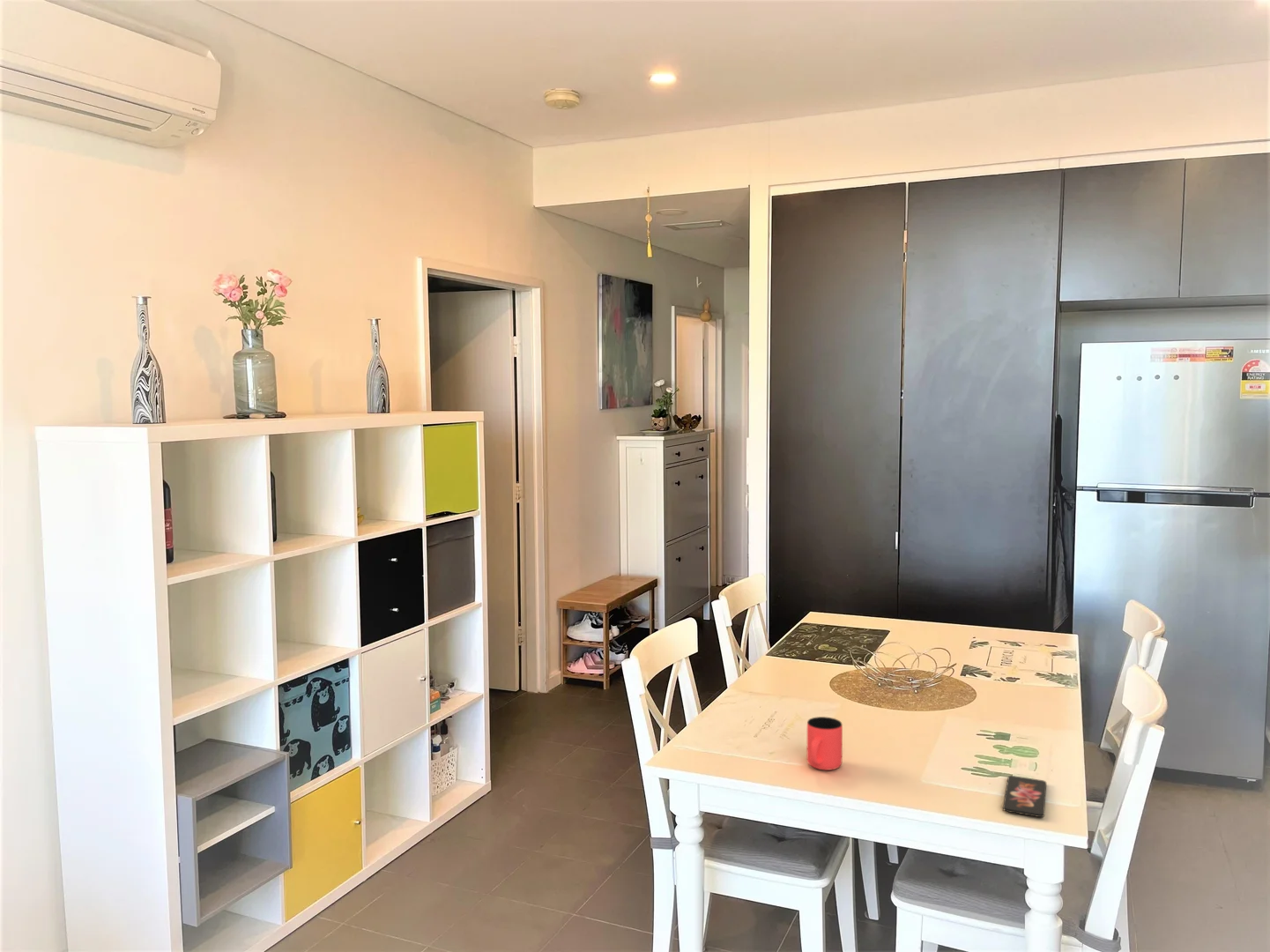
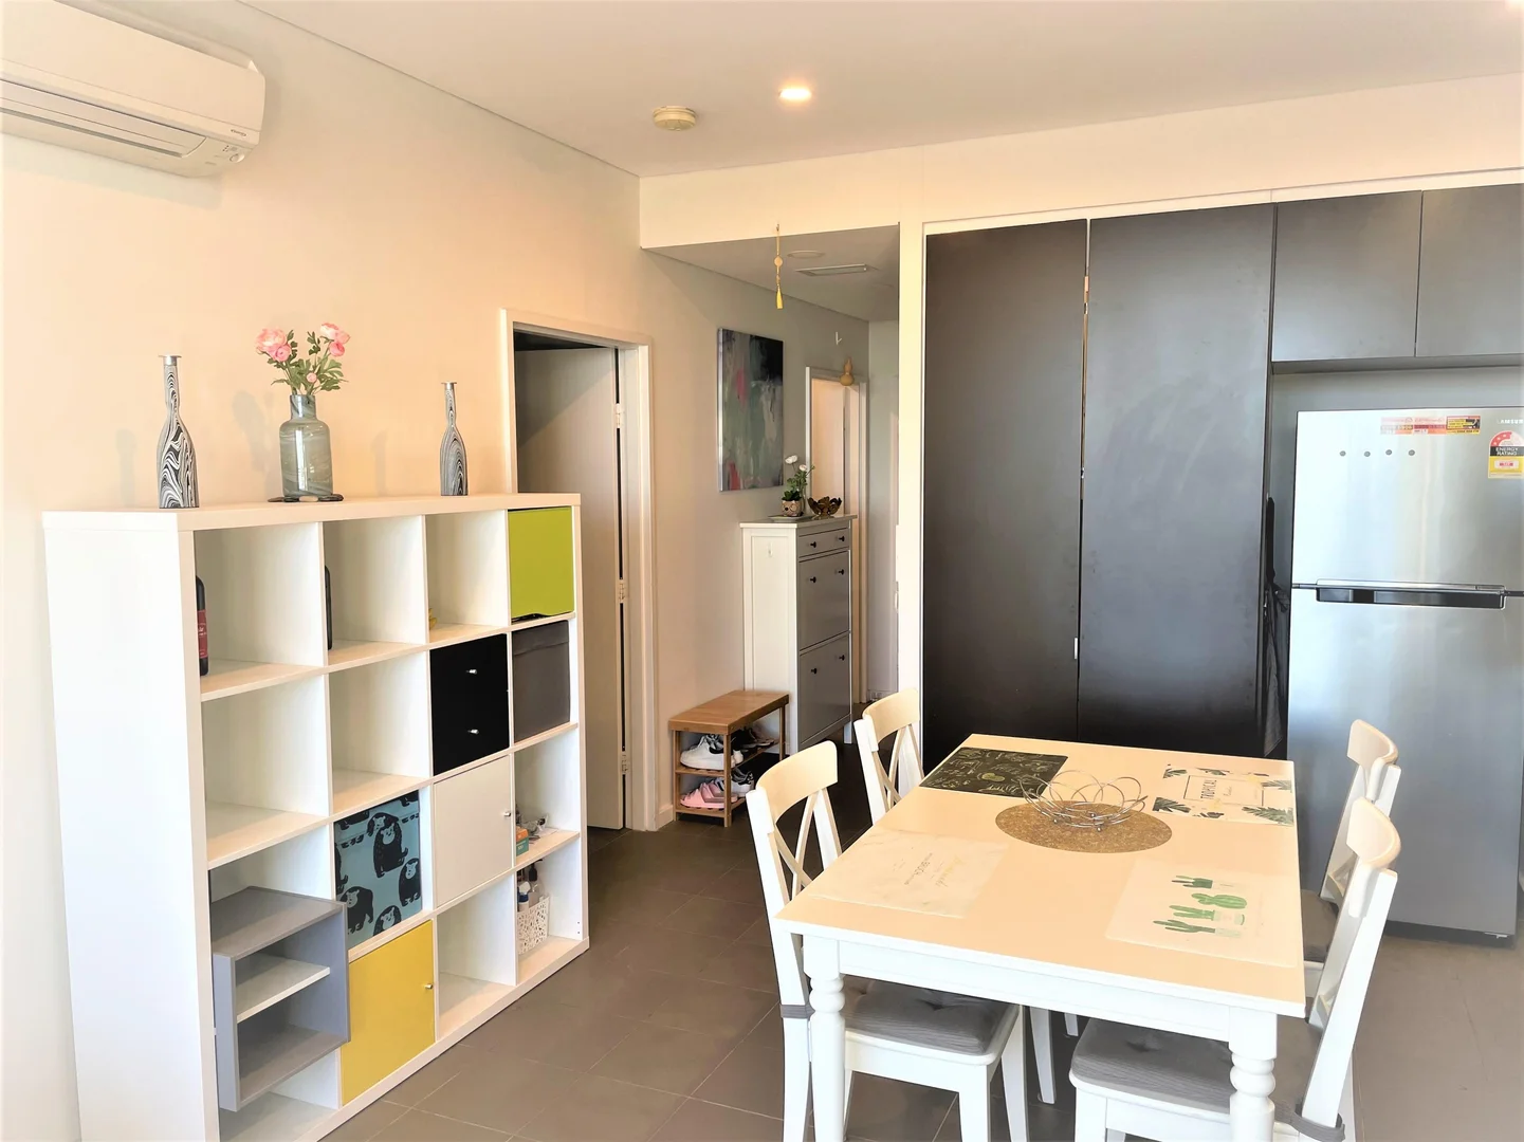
- cup (821, 746)
- smartphone (1025, 795)
